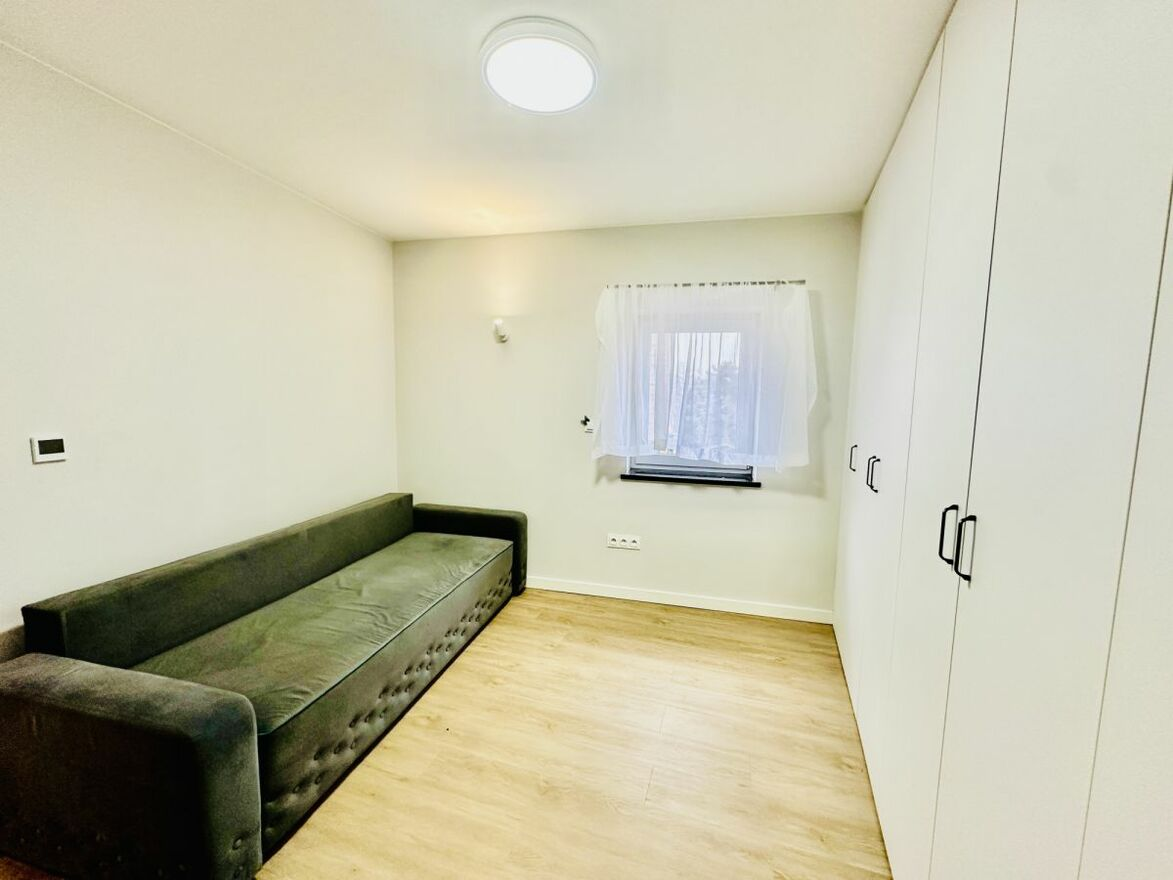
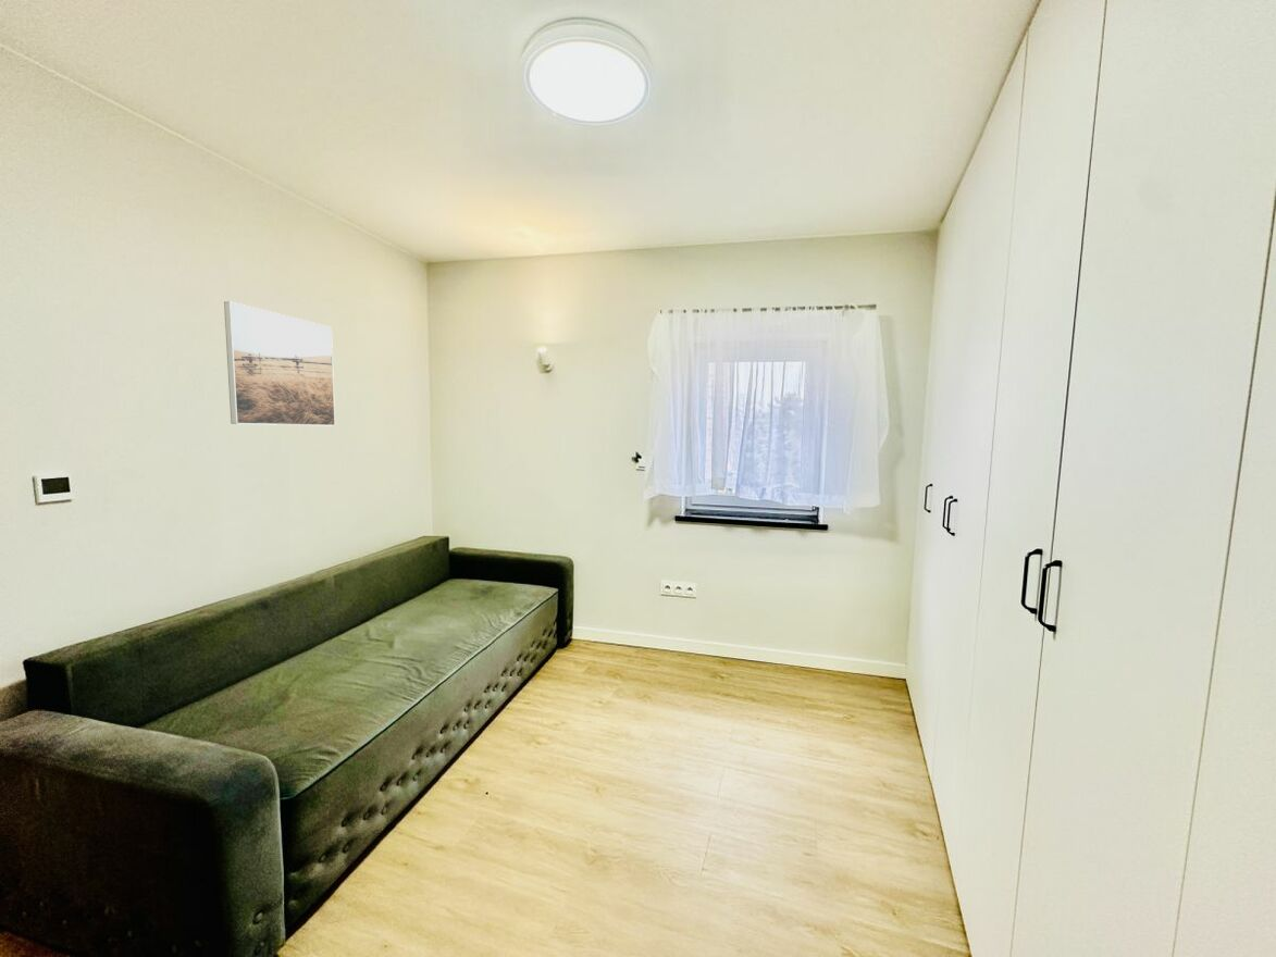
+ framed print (285, 371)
